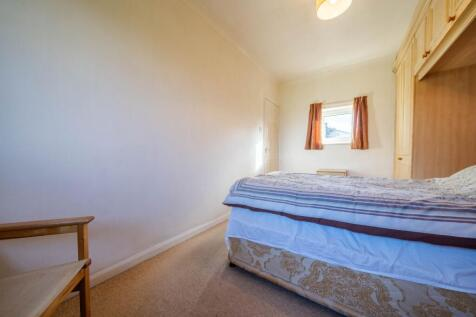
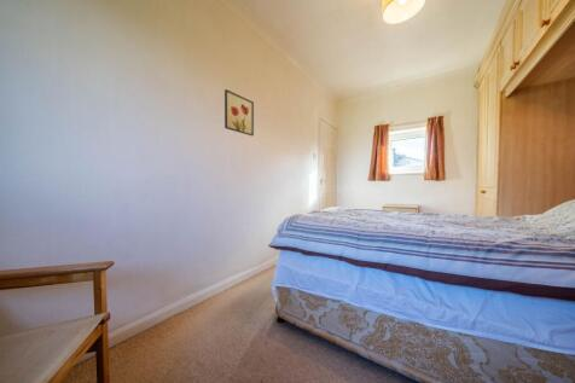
+ wall art (239, 114)
